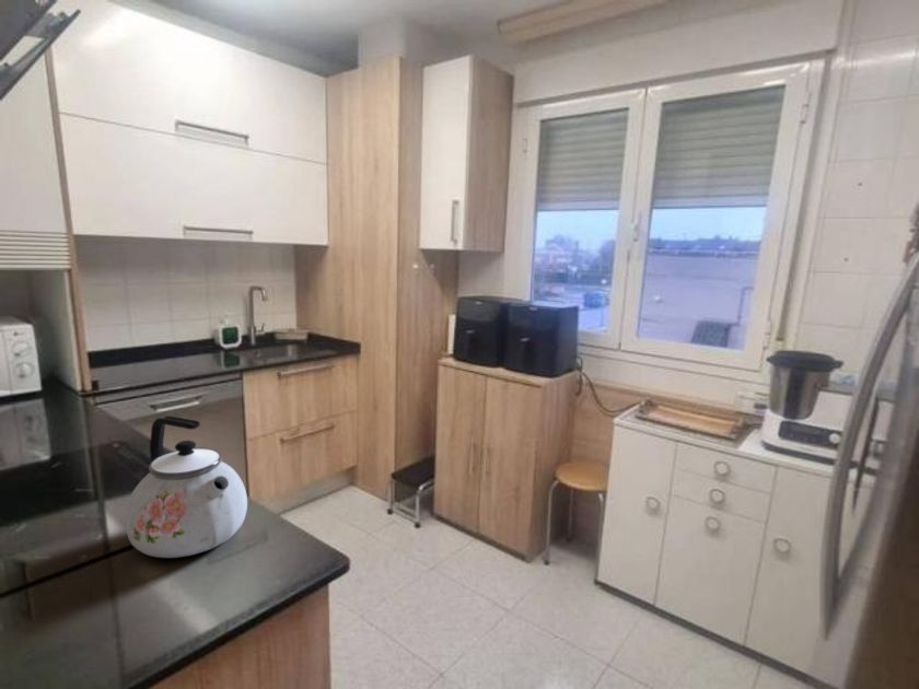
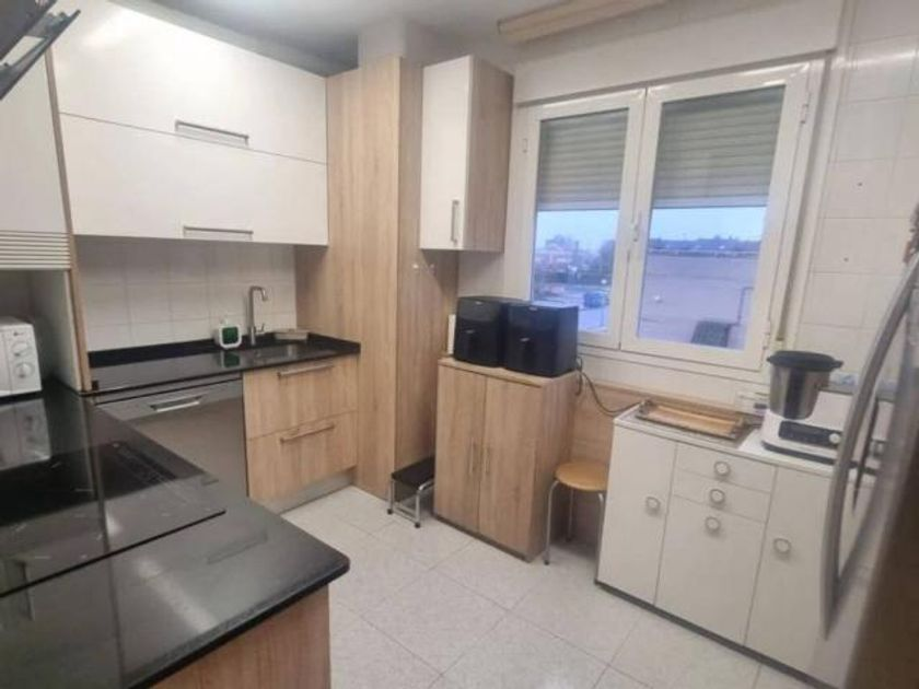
- kettle (188, 479)
